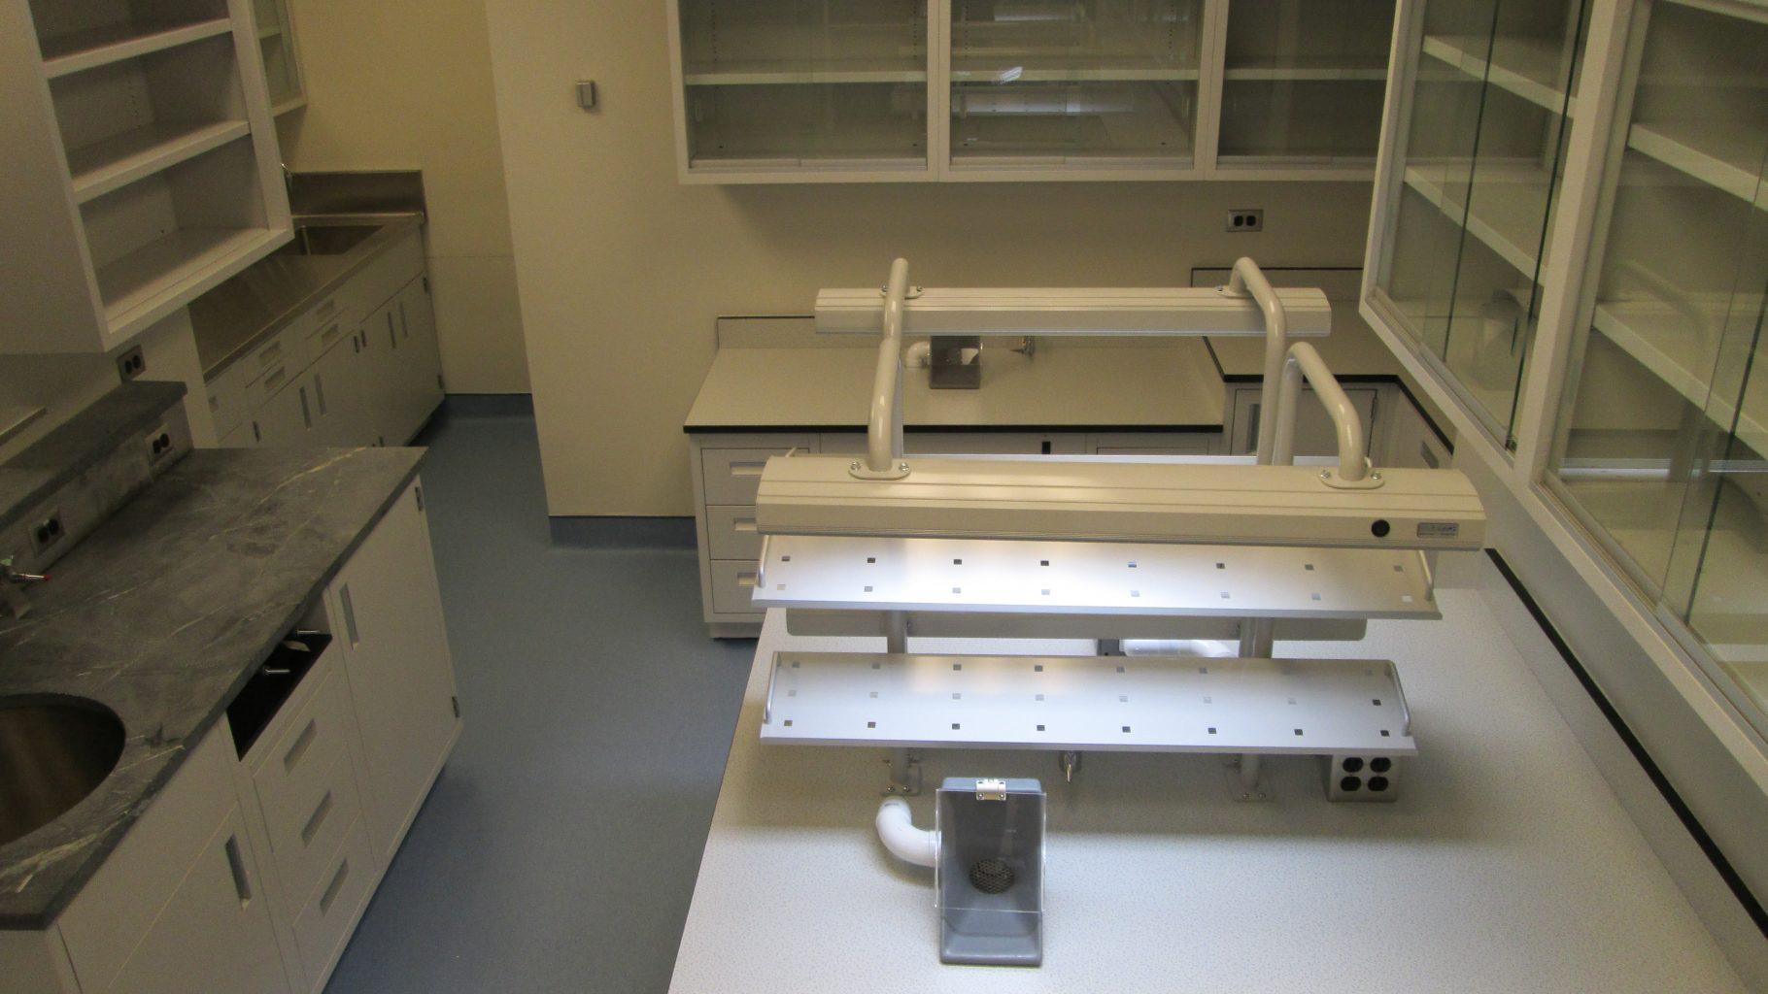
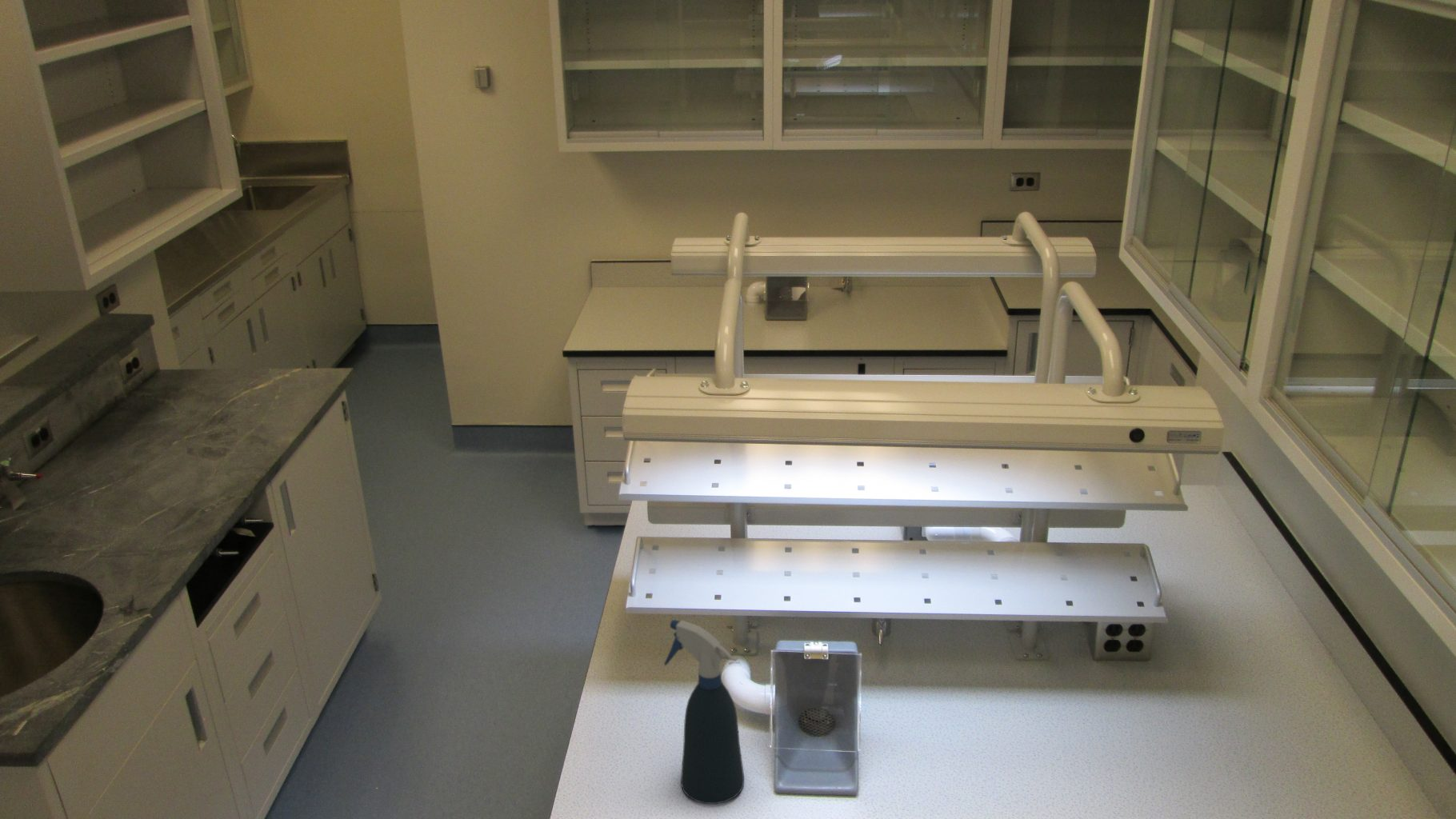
+ spray bottle (705, 709)
